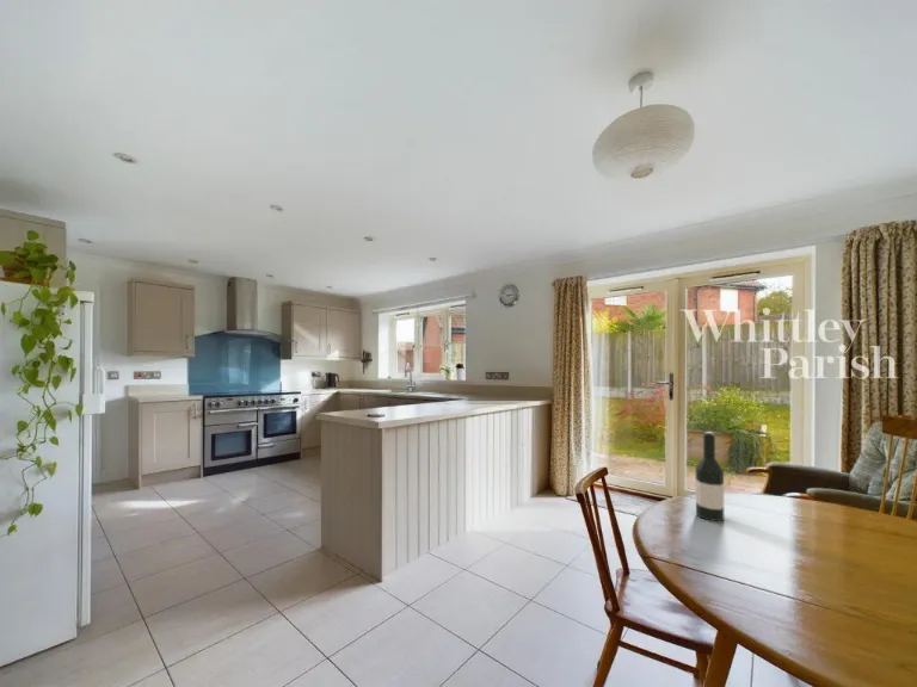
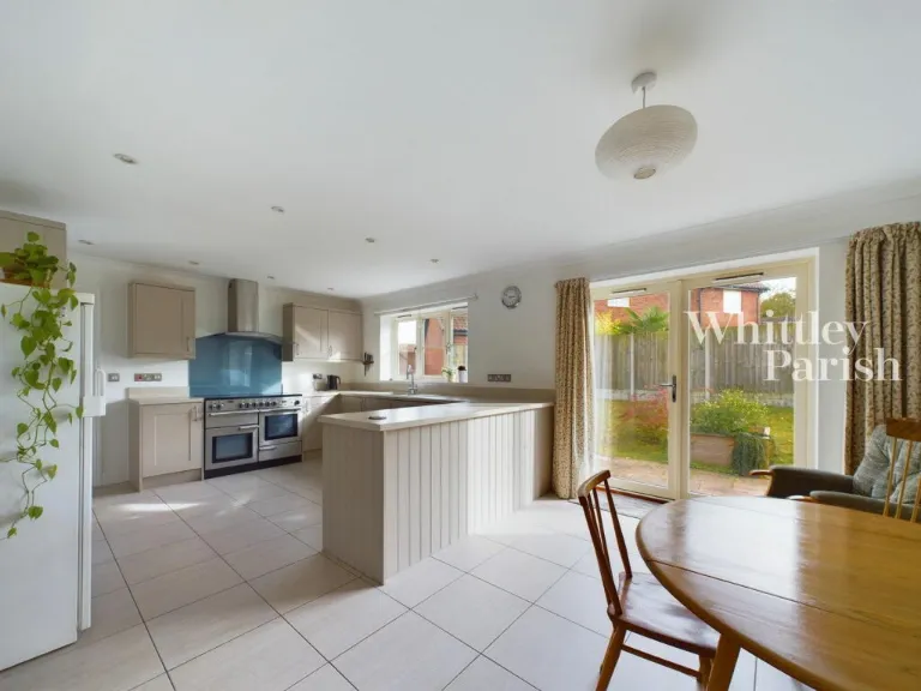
- wine bottle (709, 474)
